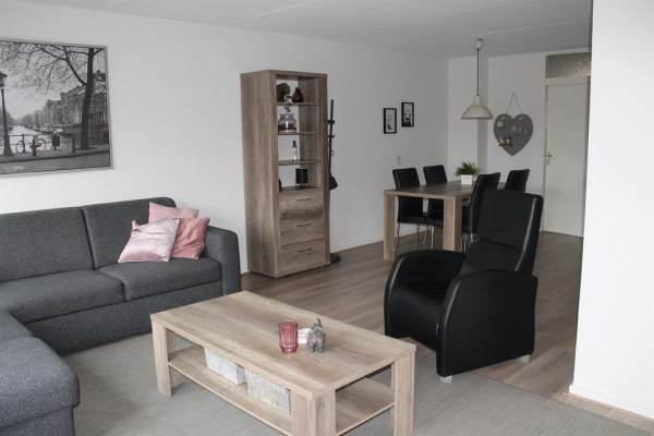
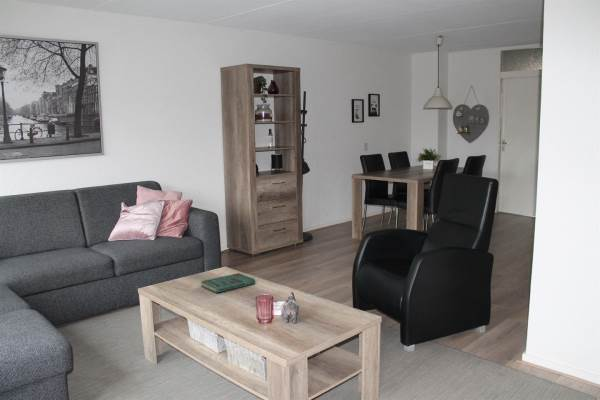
+ book (228, 282)
